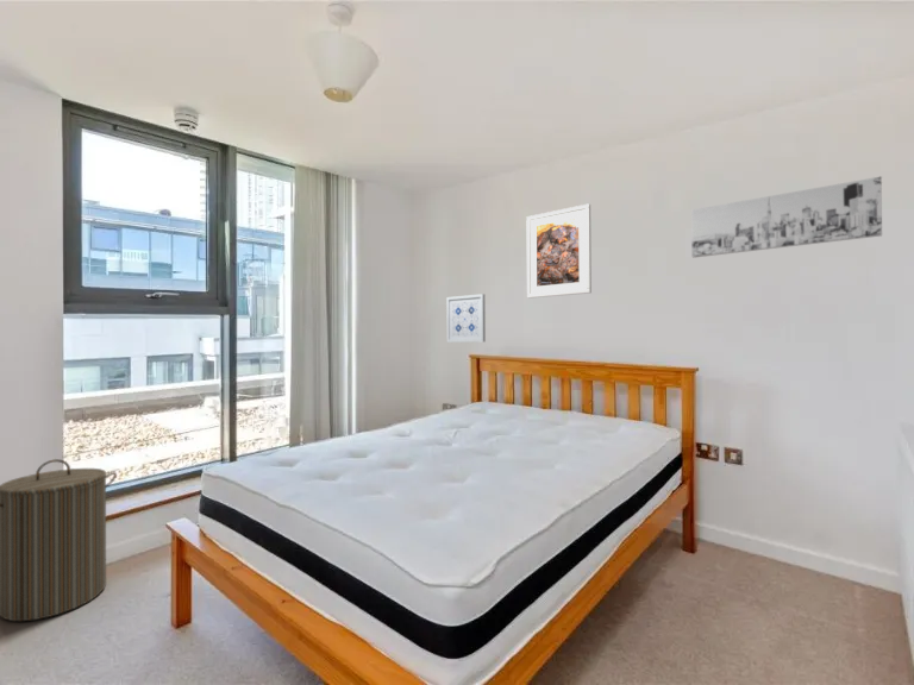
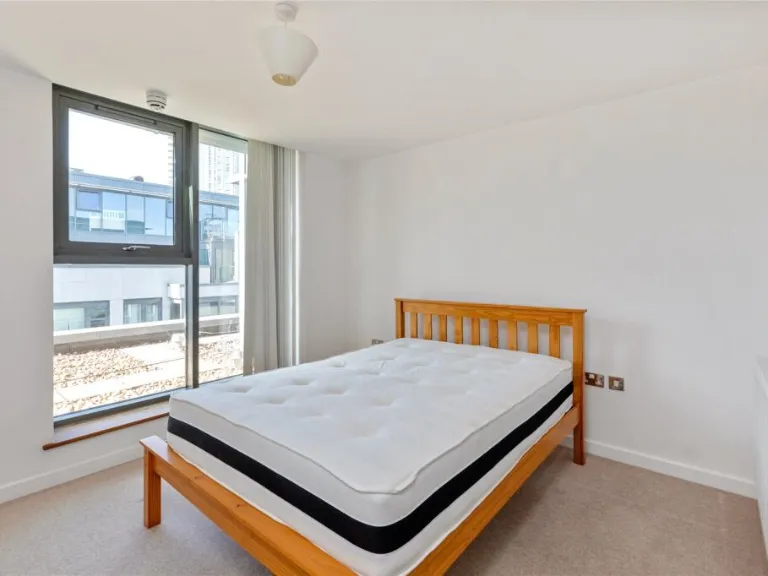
- wall art (776, 221)
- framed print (557, 252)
- laundry hamper (55, 528)
- wall art (465, 319)
